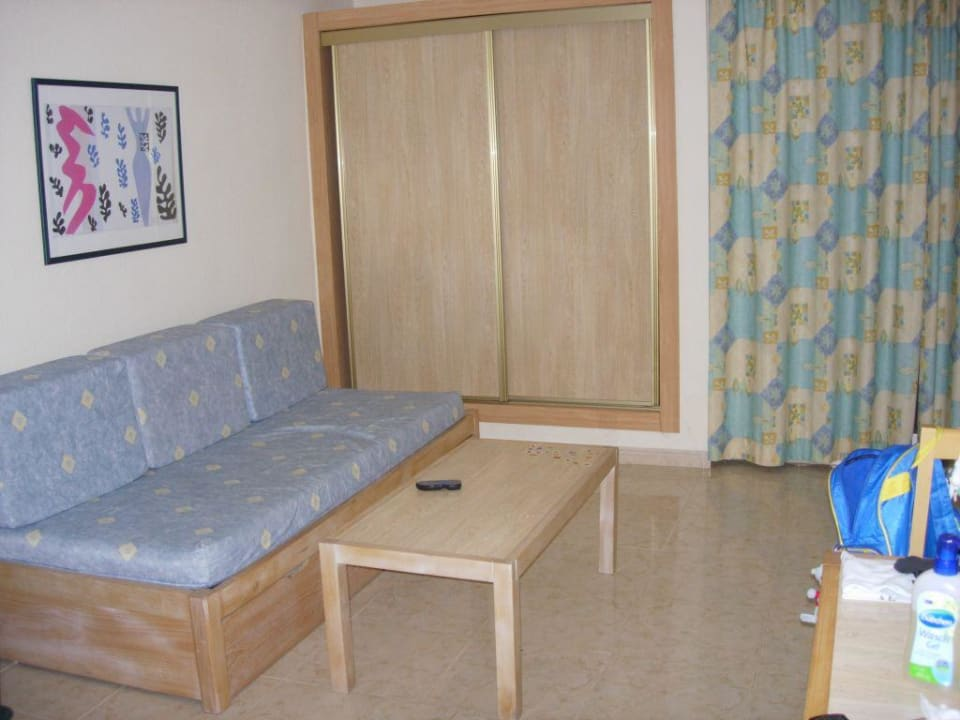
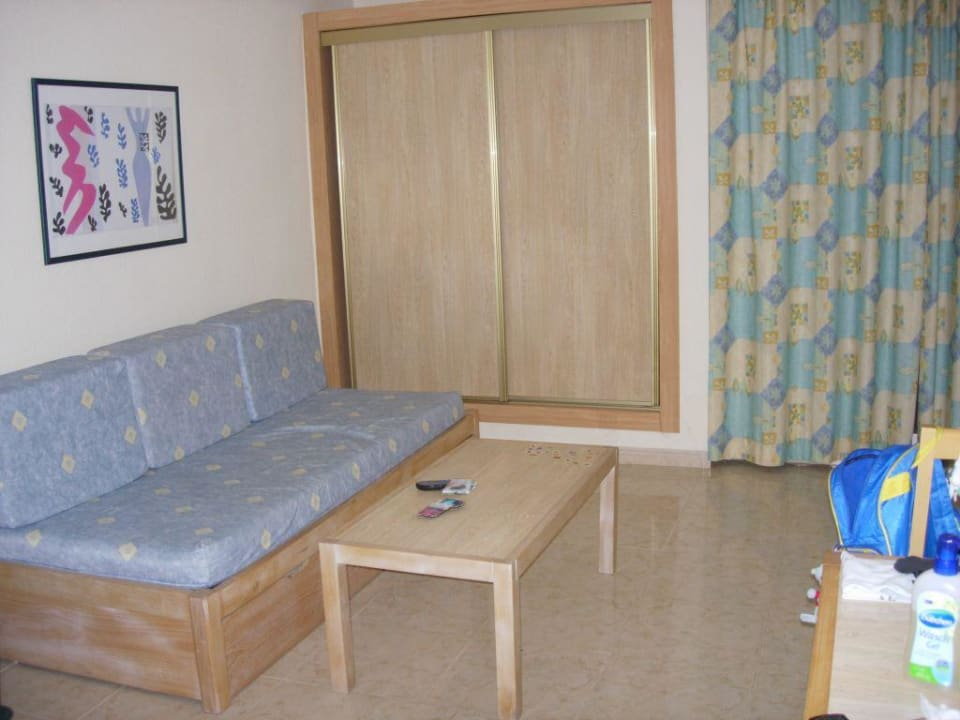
+ magazine (450, 499)
